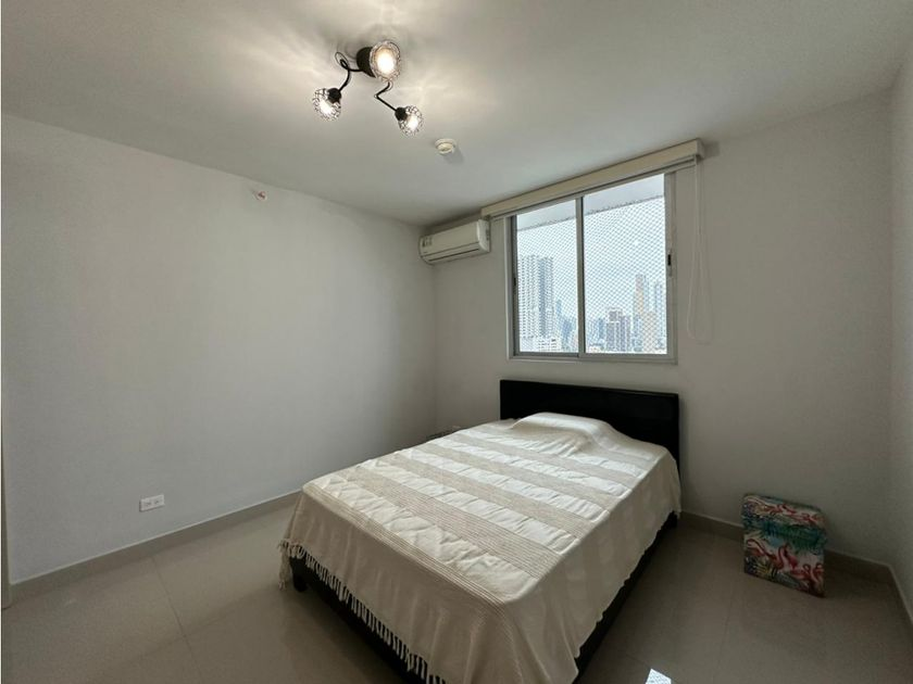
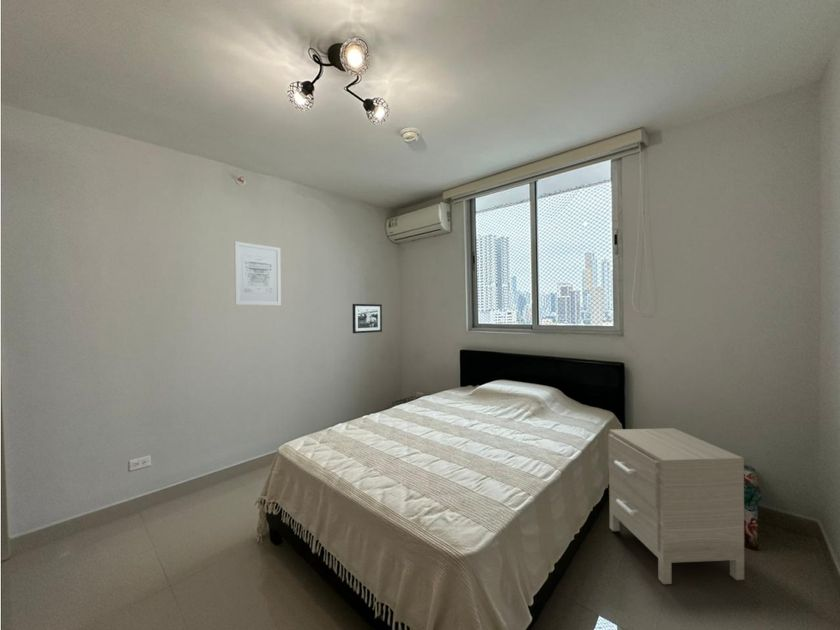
+ picture frame (367, 318)
+ nightstand (663, 496)
+ wall art (258, 274)
